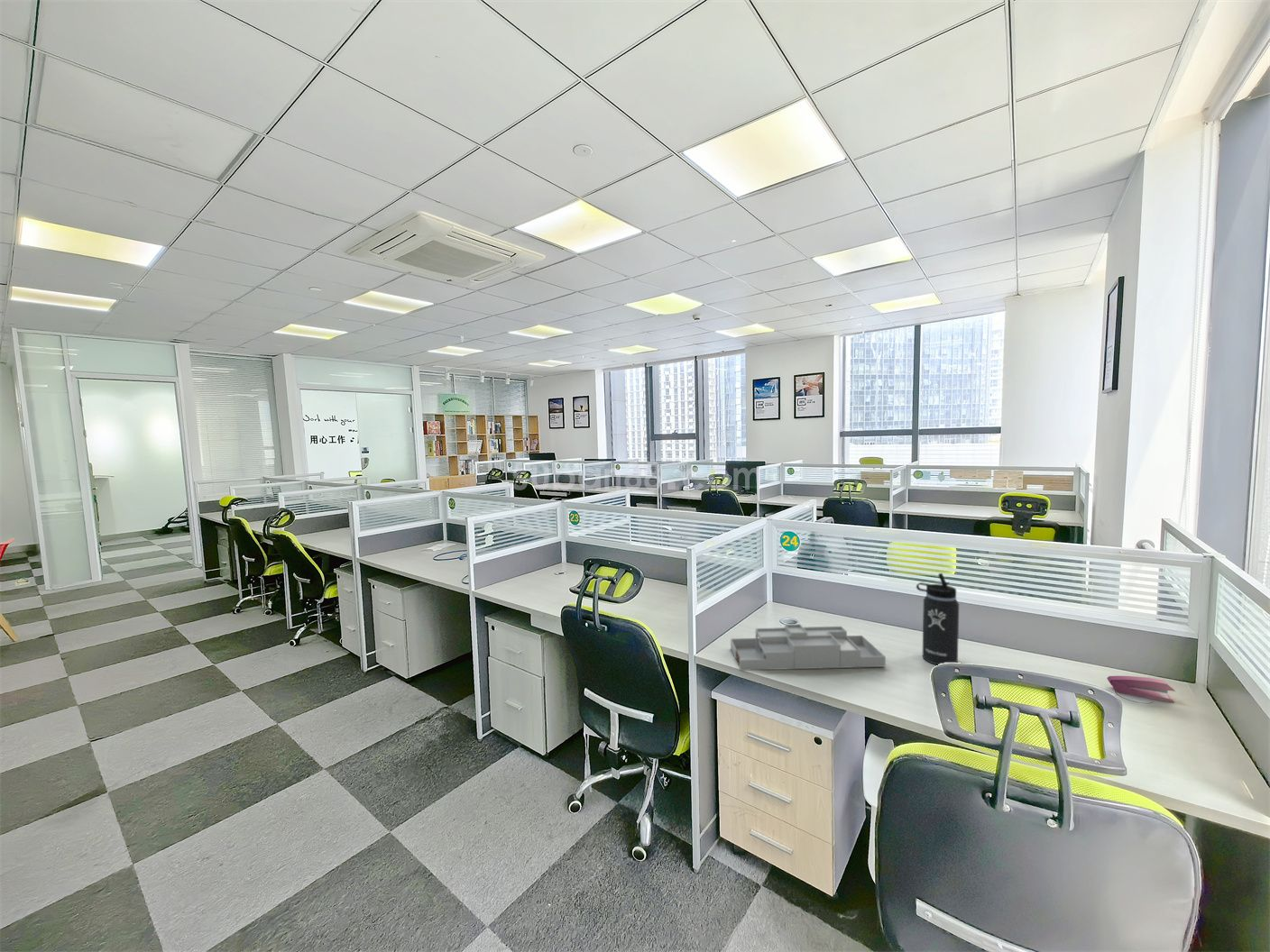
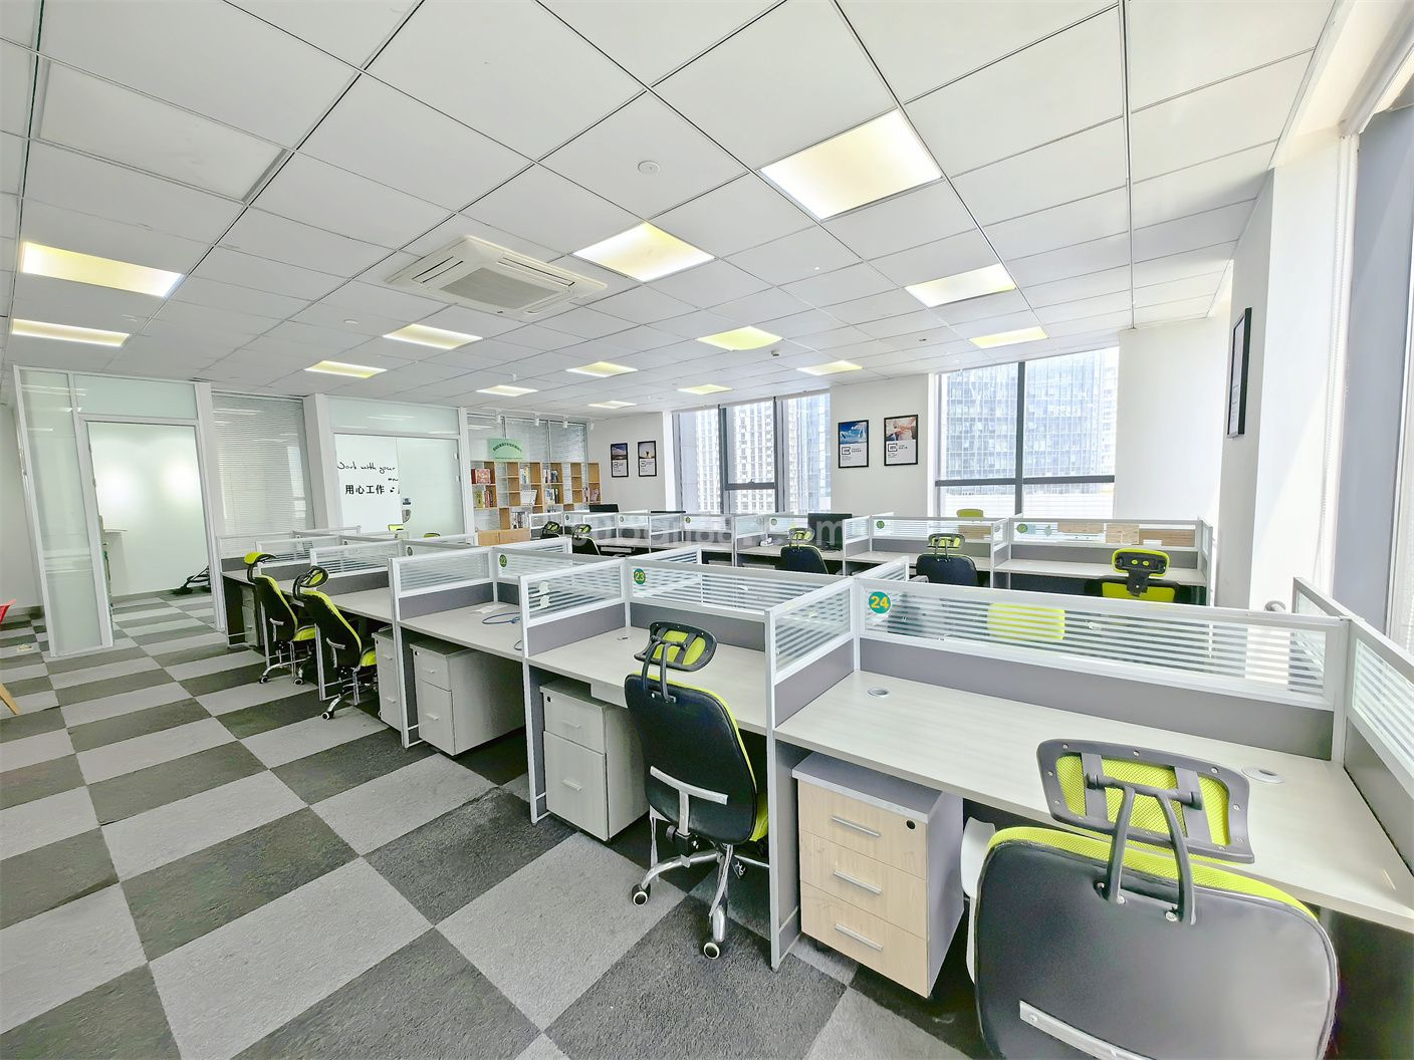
- stapler (1140, 686)
- desk organizer (804, 644)
- thermos bottle (936, 616)
